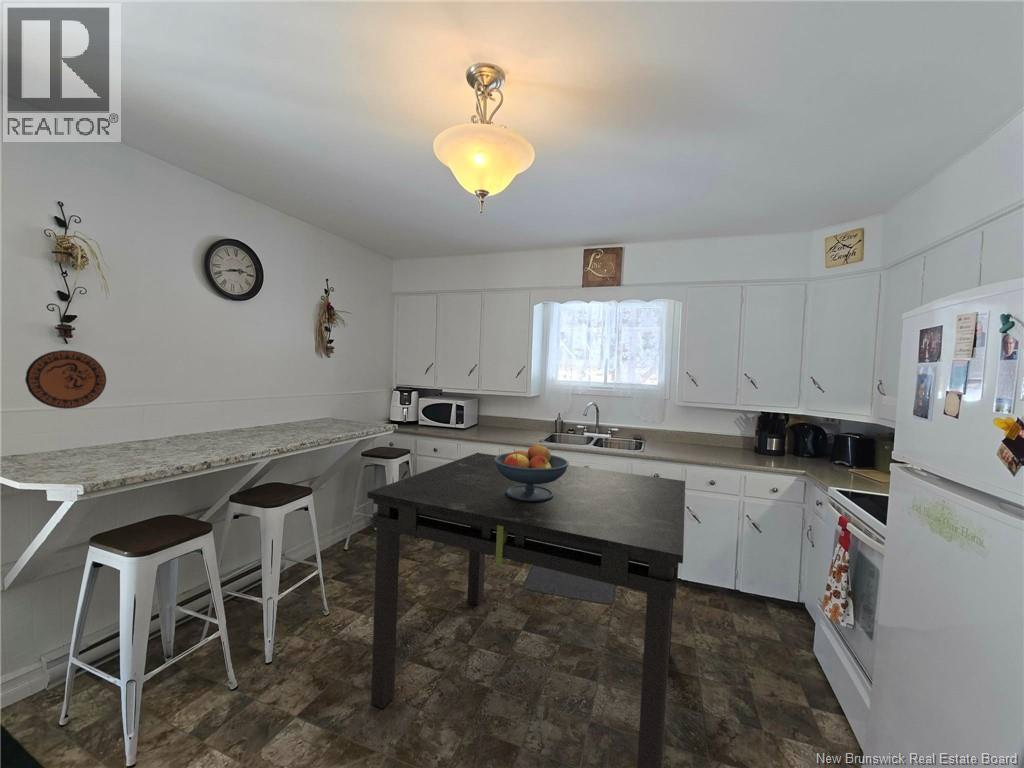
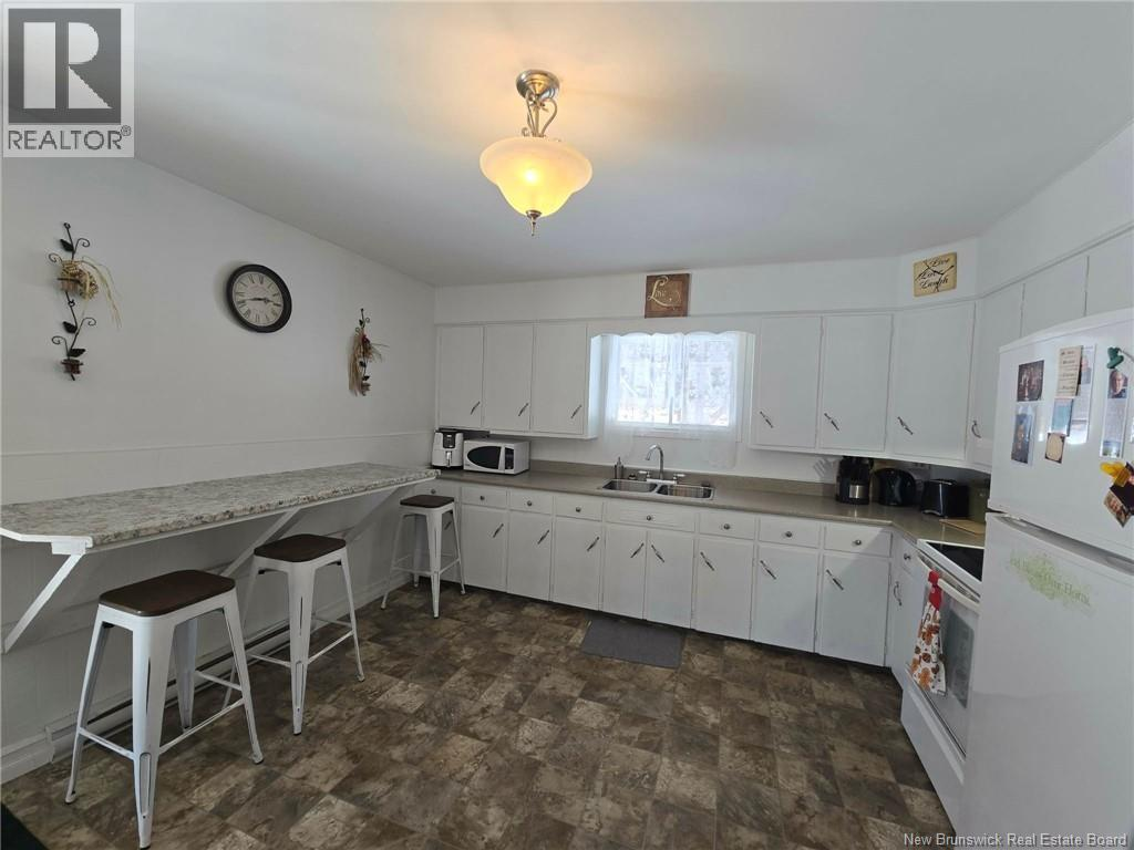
- decorative plate (67, 379)
- dining table (543, 567)
- fruit bowl (530, 470)
